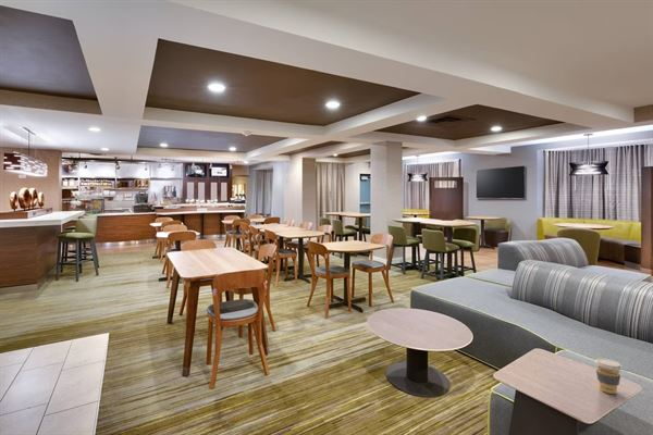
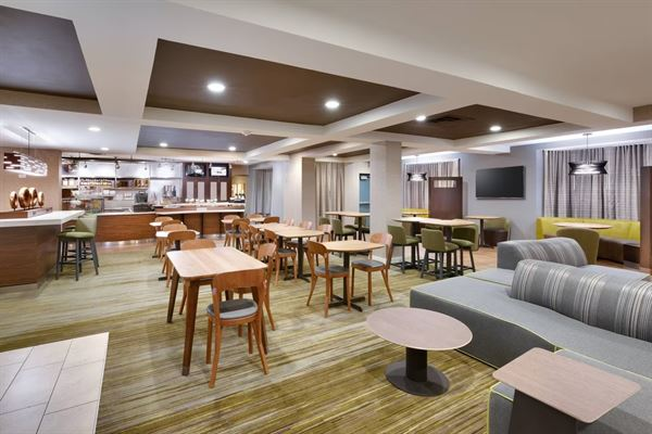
- coffee cup (607, 375)
